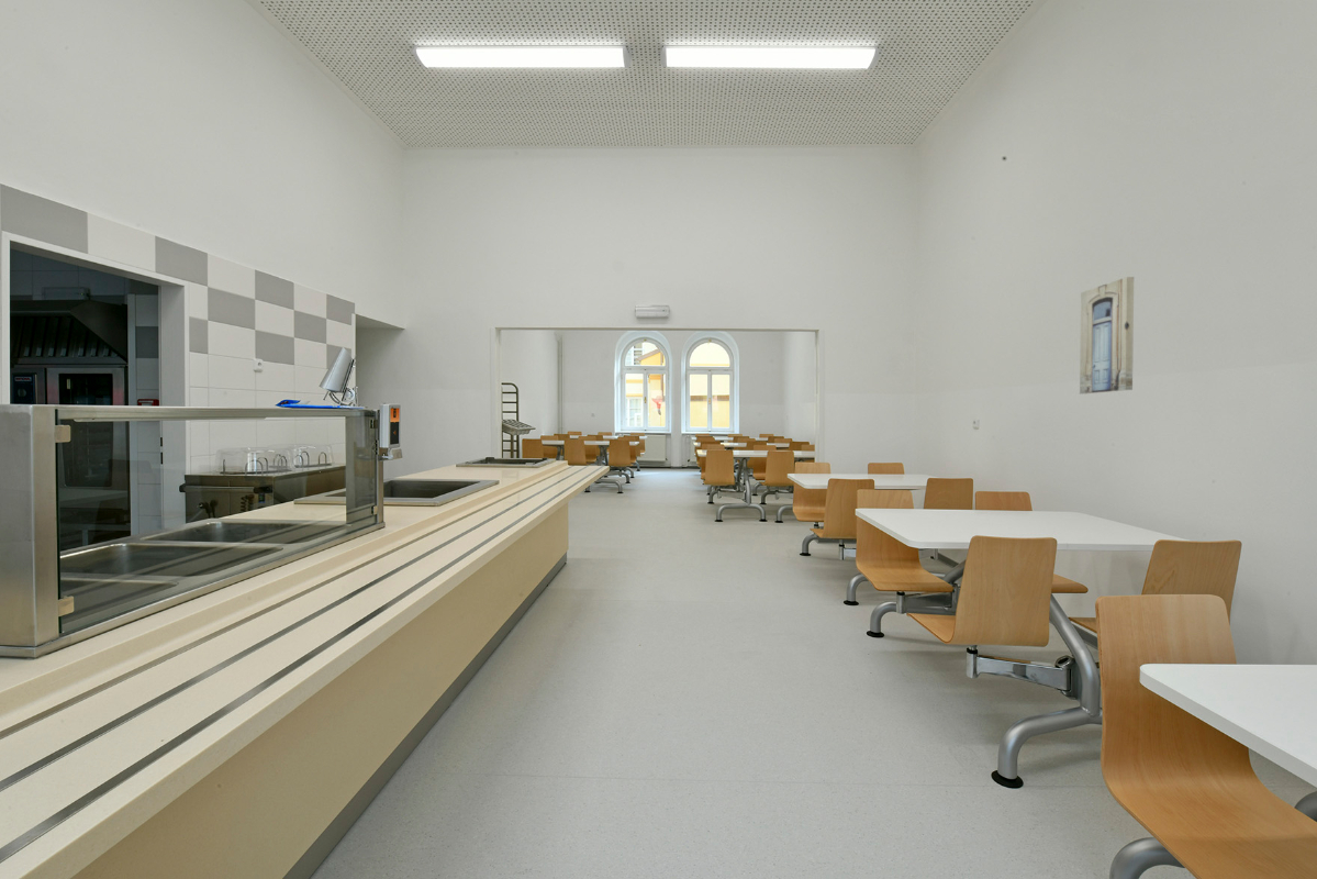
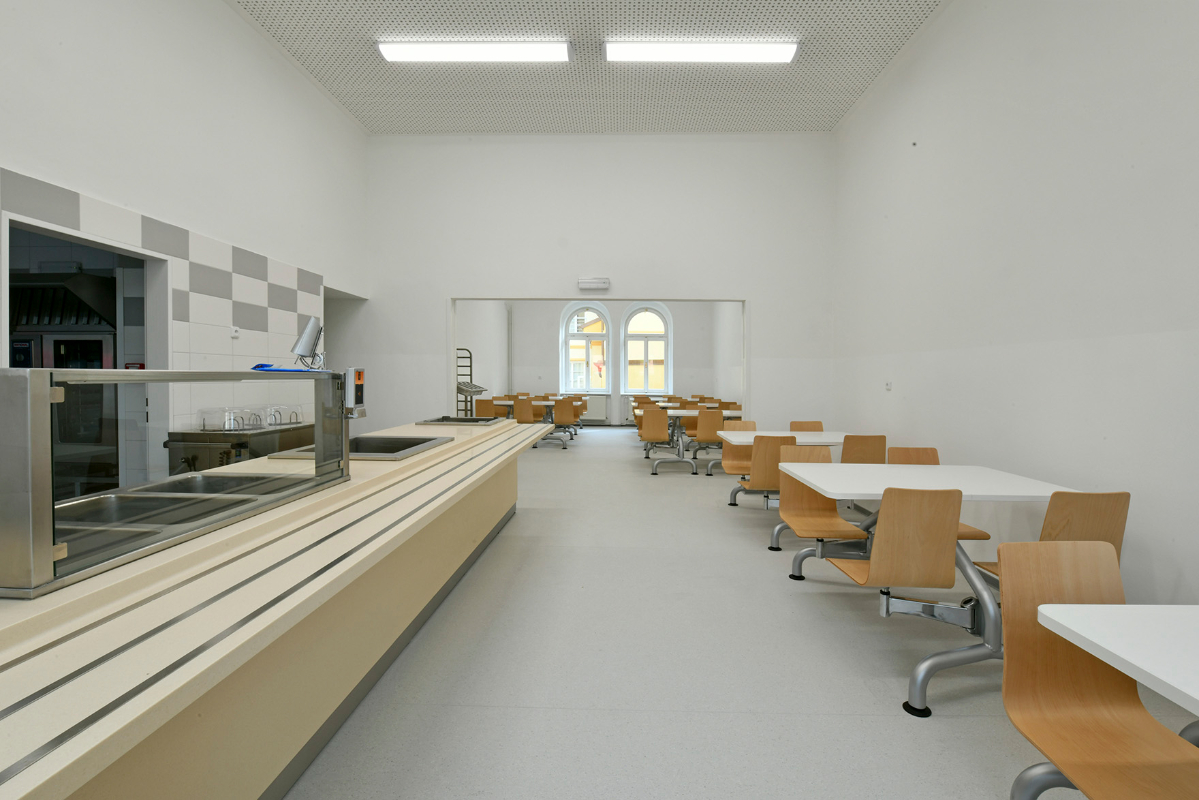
- wall art (1105, 338)
